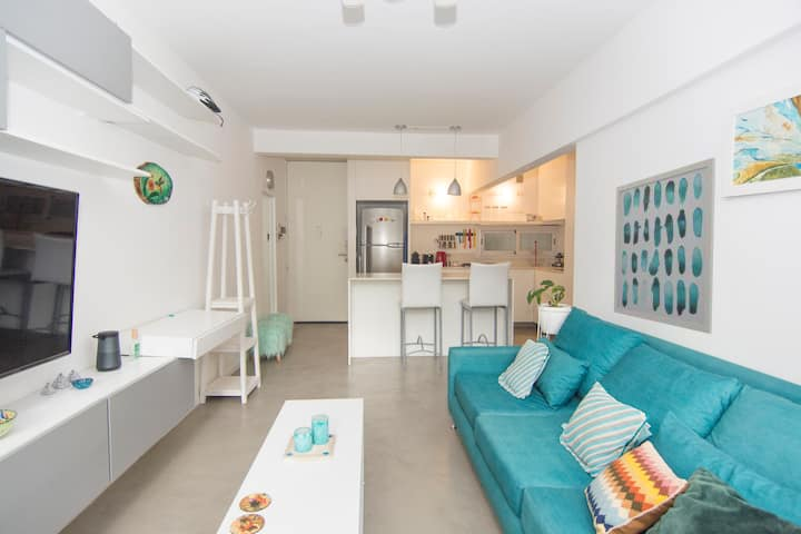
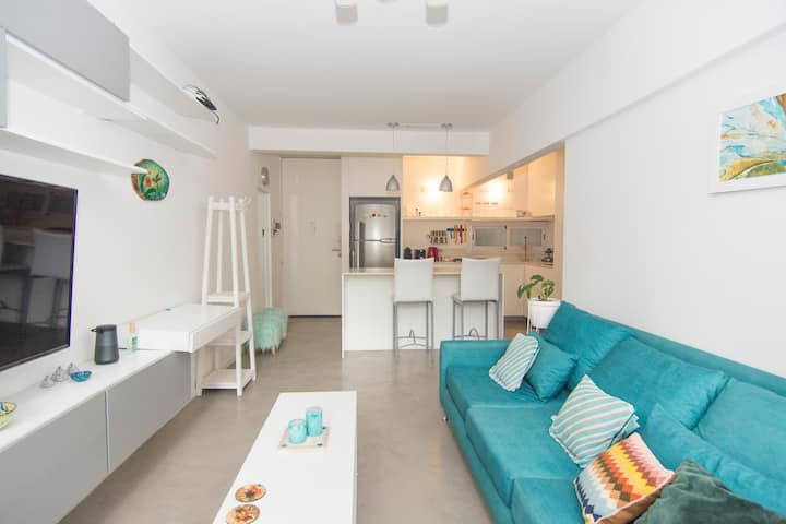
- wall art (655, 248)
